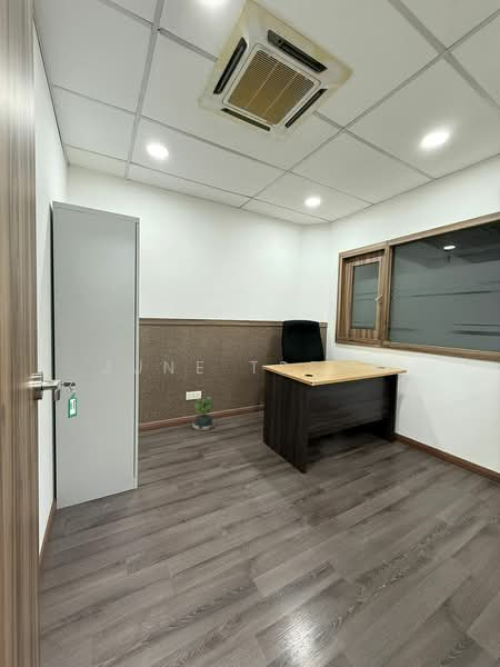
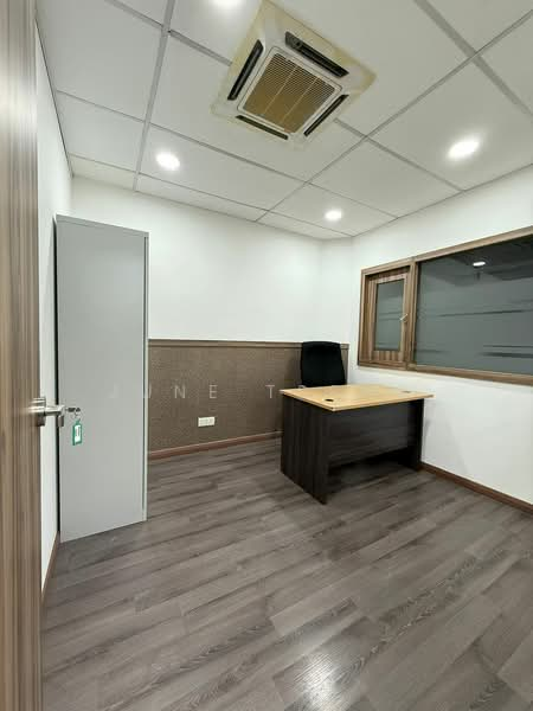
- potted plant (203, 412)
